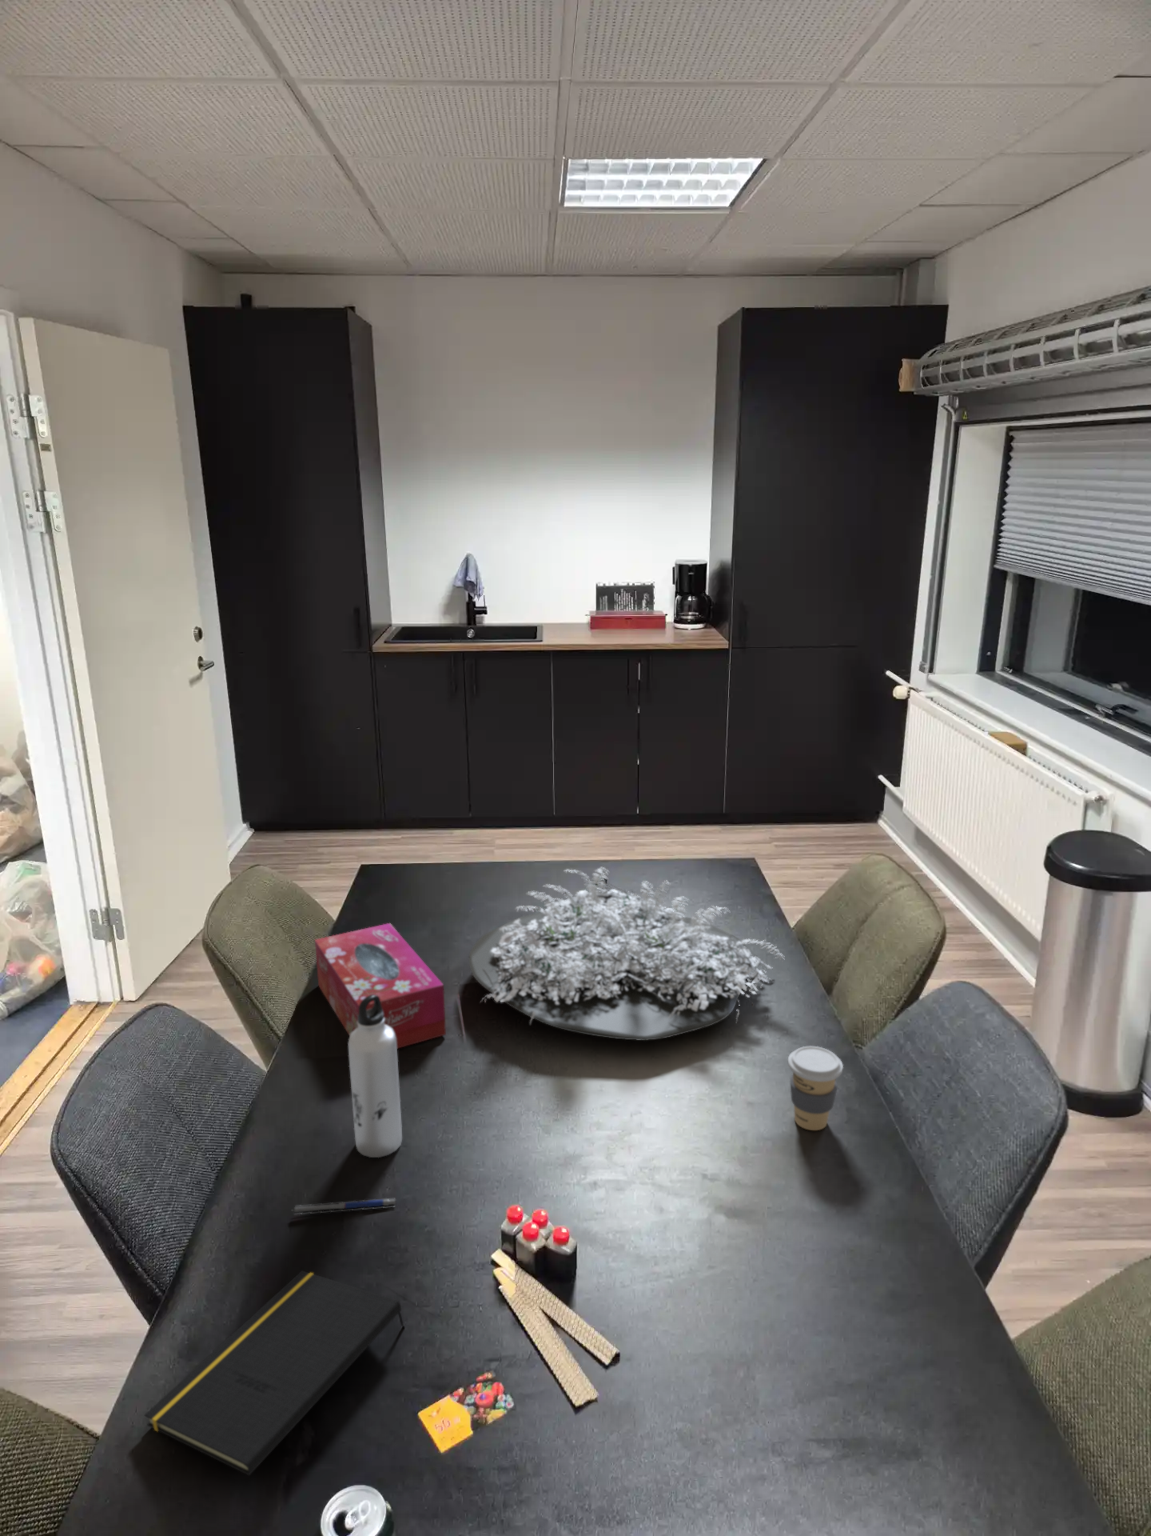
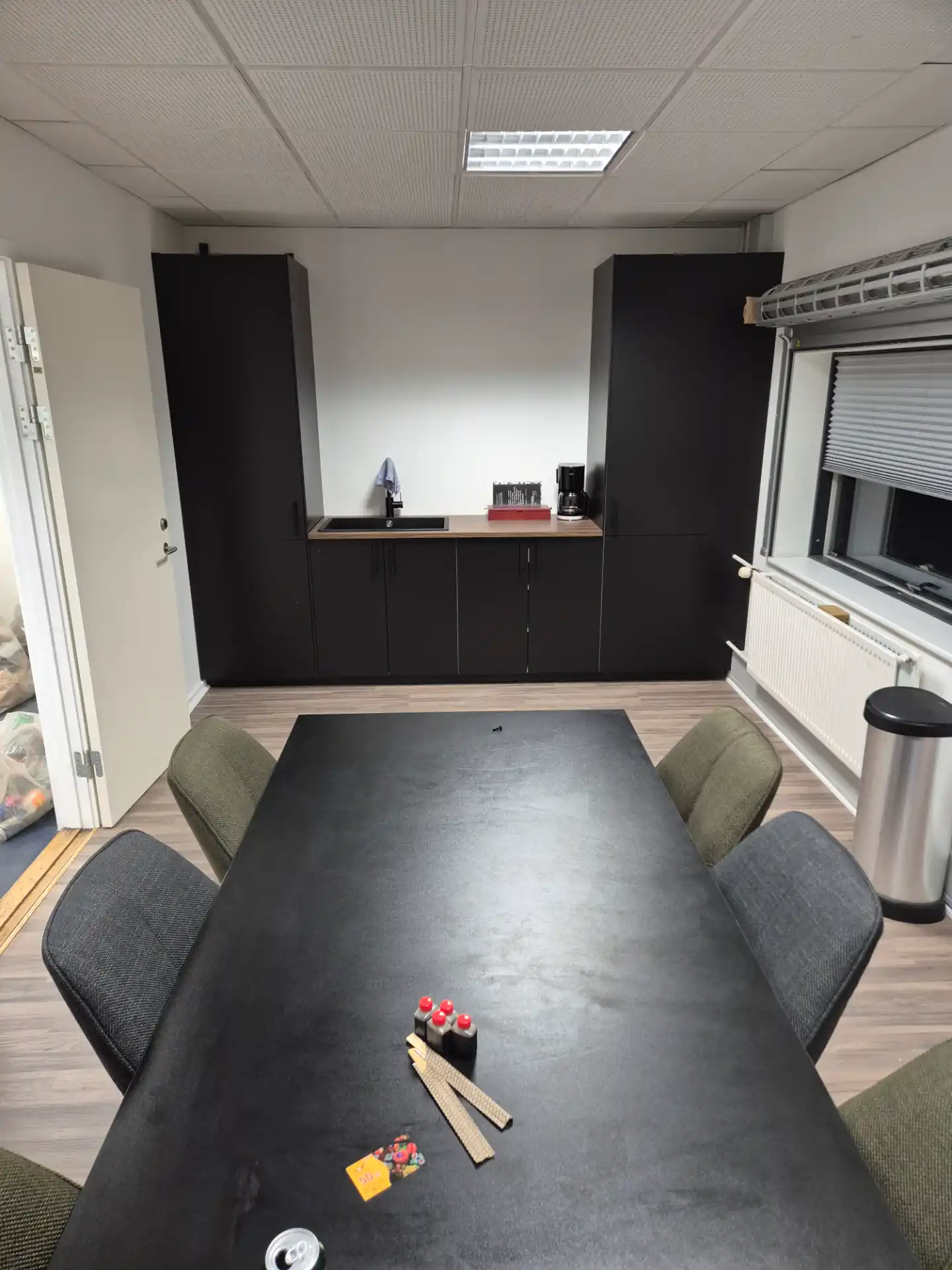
- plant (607, 937)
- water bottle (374, 1072)
- tissue box (377, 984)
- pen (343, 1205)
- coffee cup (812, 1090)
- notepad (279, 1359)
